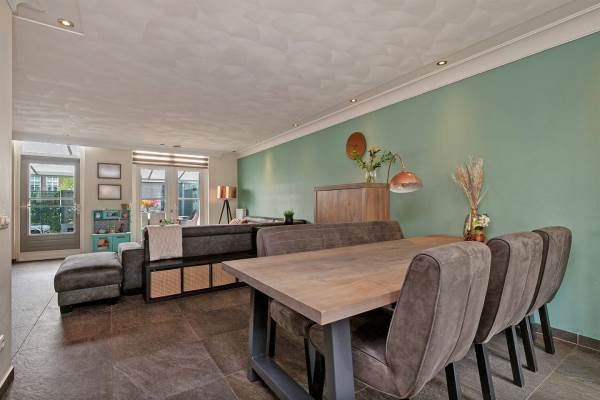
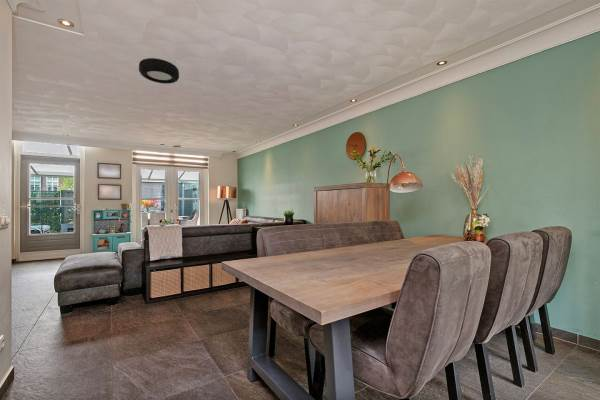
+ ceiling light (159, 71)
